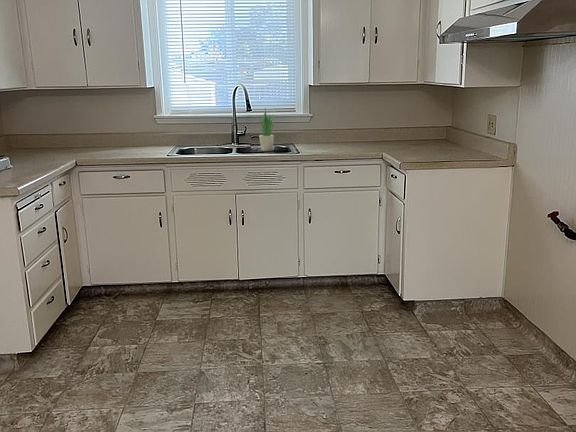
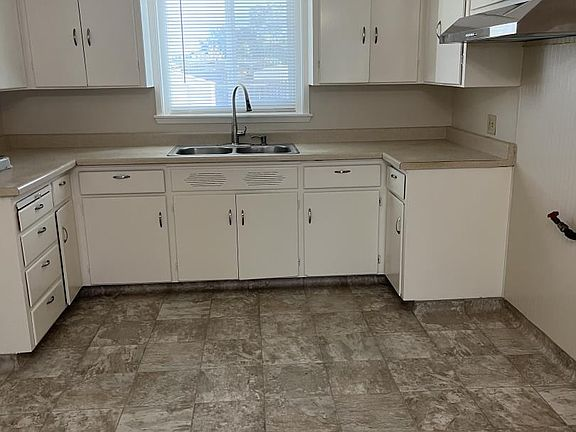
- potted plant (267, 129)
